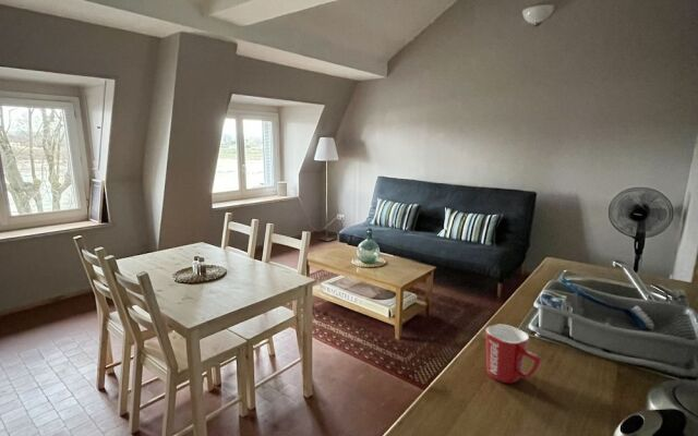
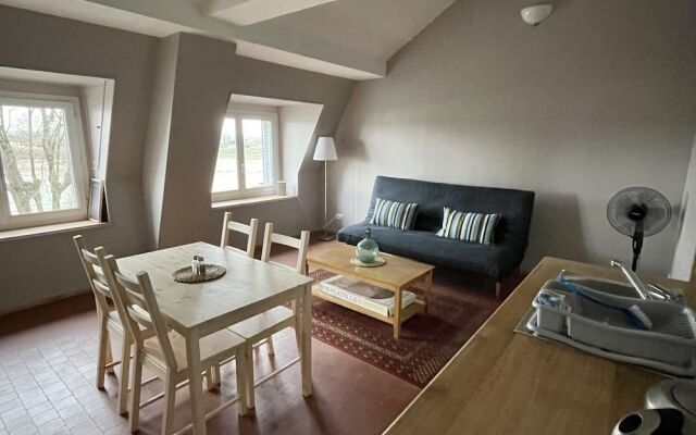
- mug (513, 358)
